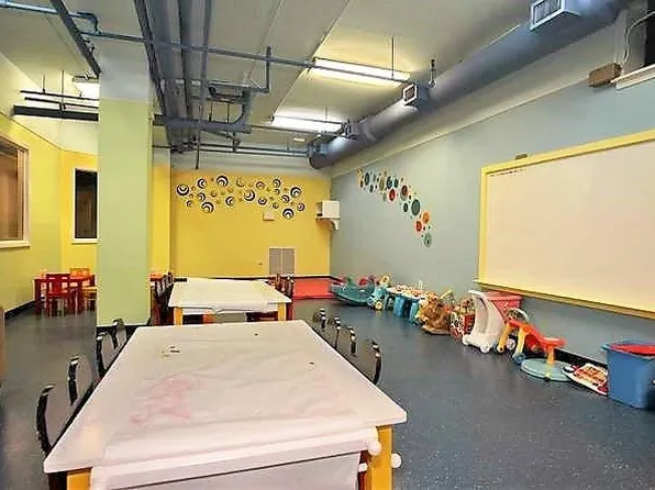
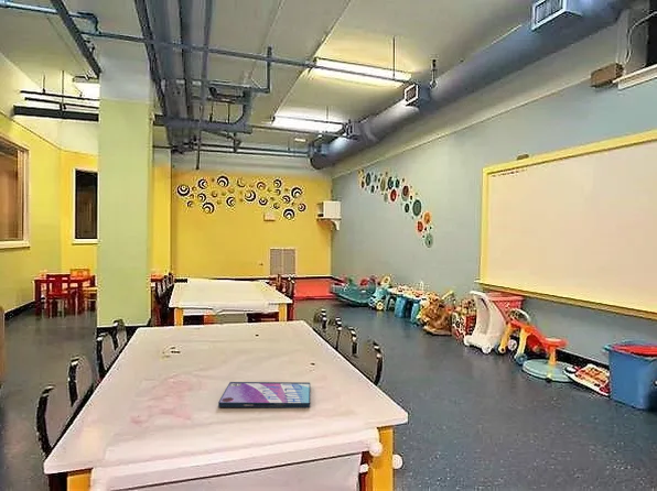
+ video game case (267, 393)
